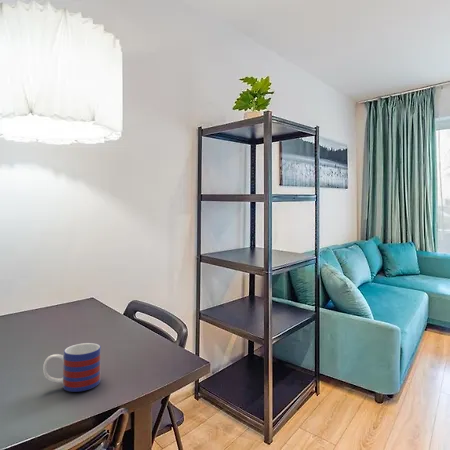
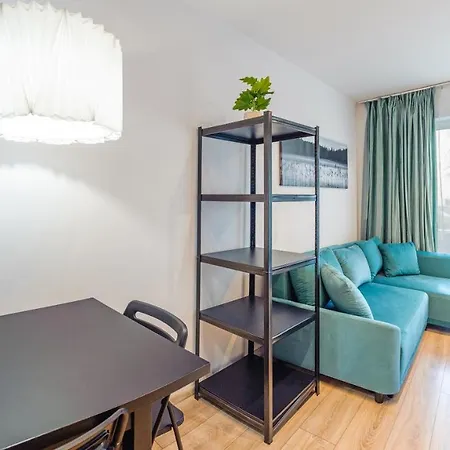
- mug (72, 367)
